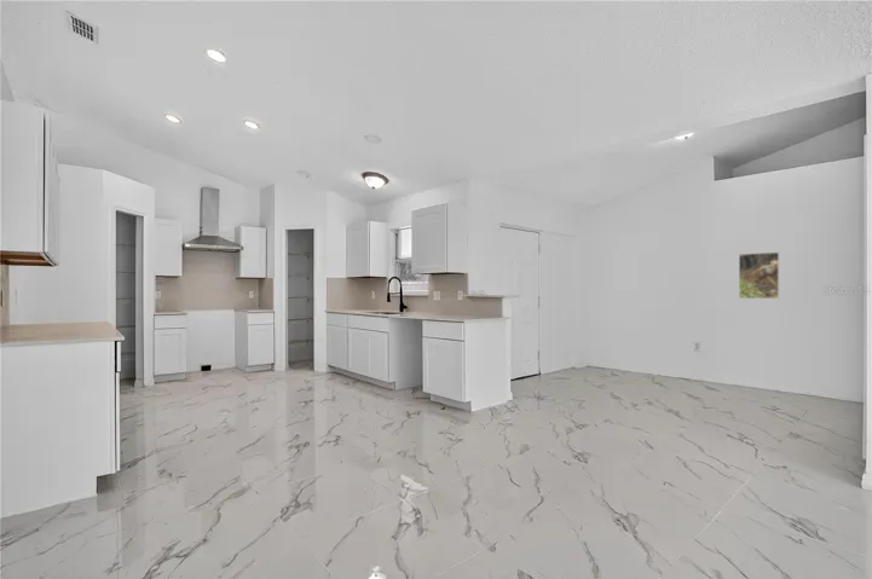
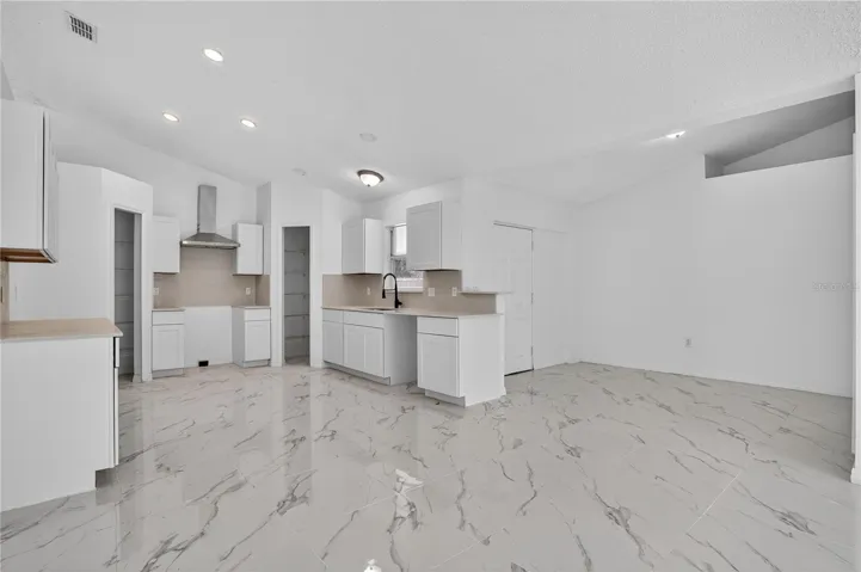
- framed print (758, 276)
